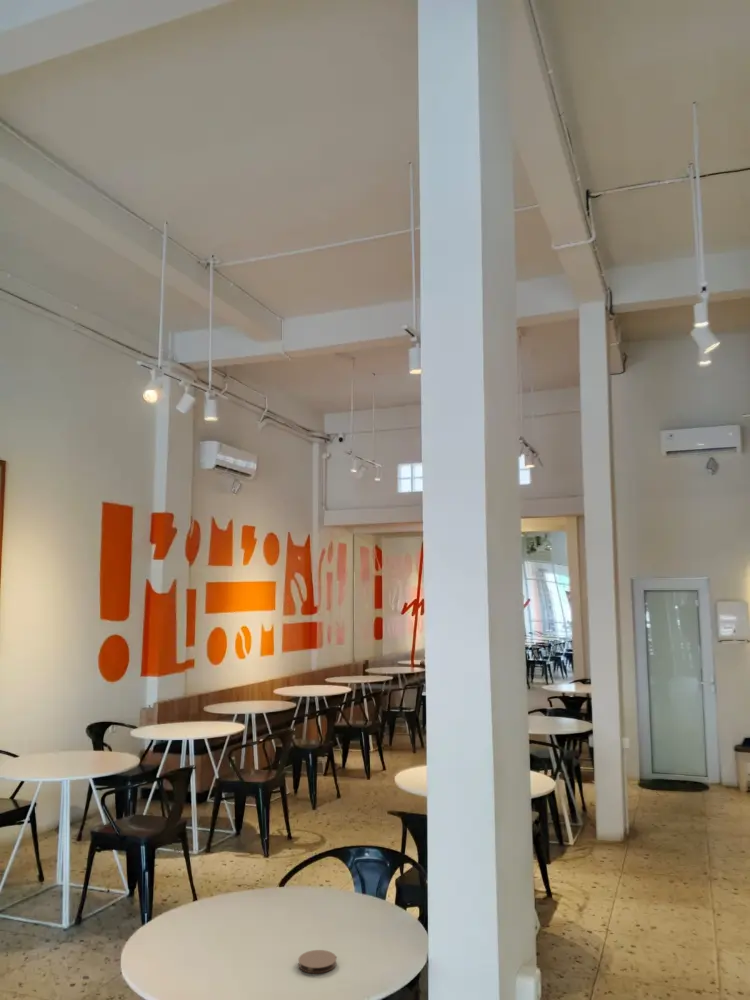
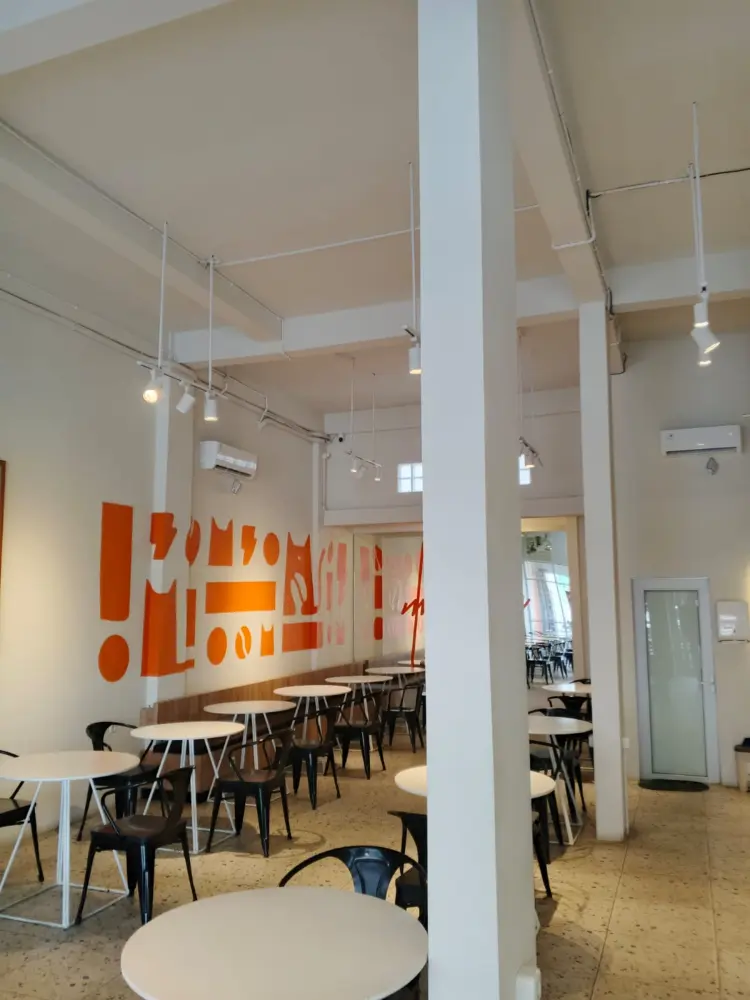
- coaster (317, 961)
